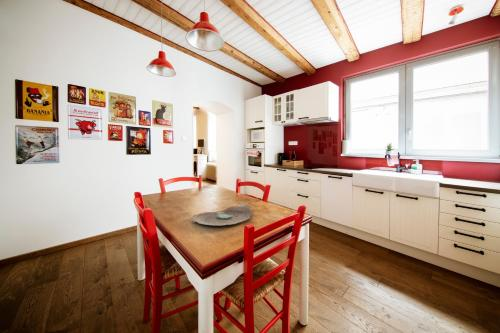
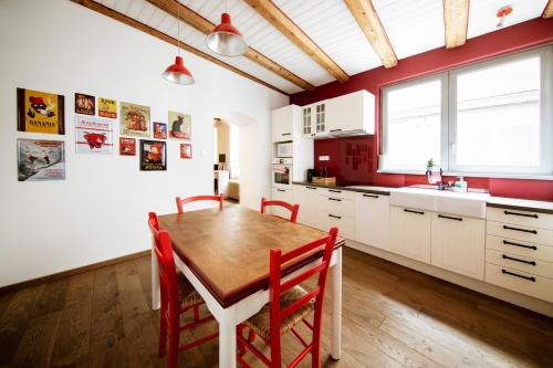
- decorative bowl (224, 213)
